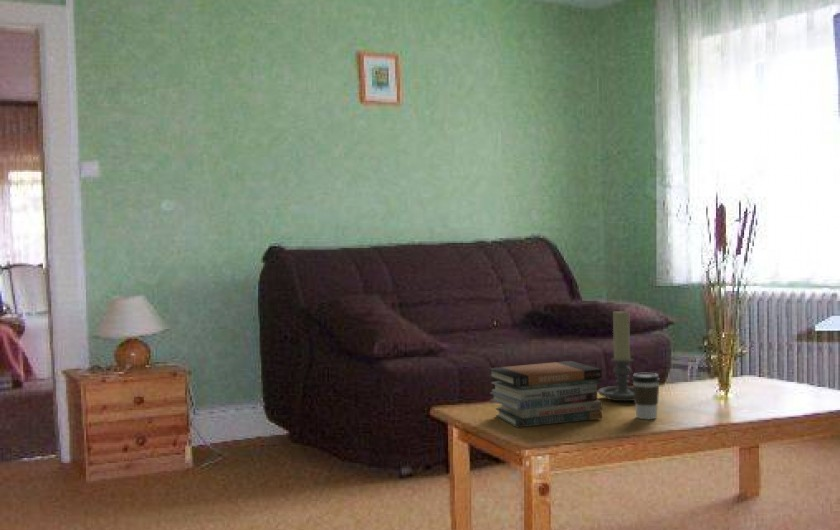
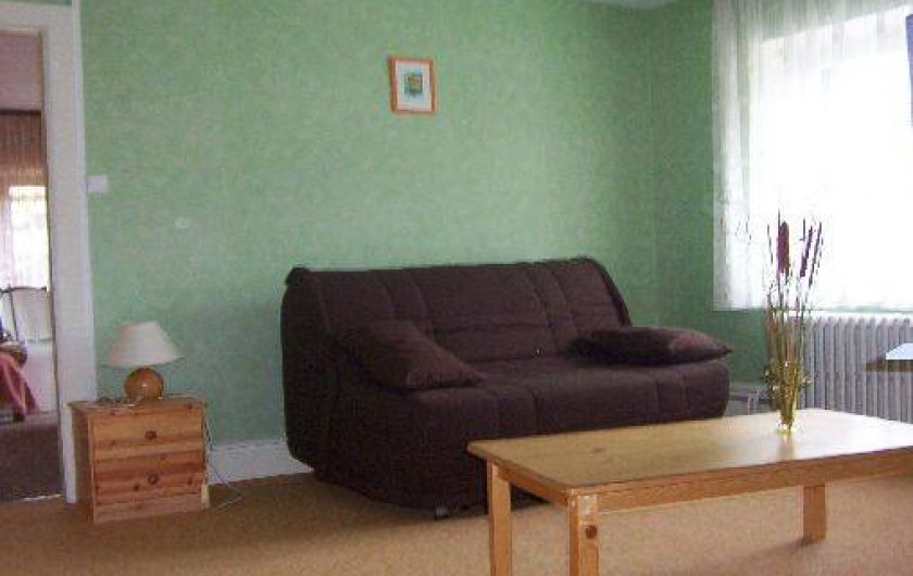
- candle holder (624, 354)
- coffee cup (646, 395)
- book stack (544, 393)
